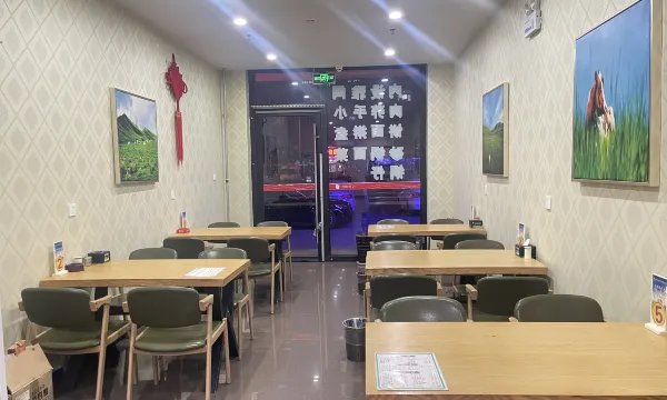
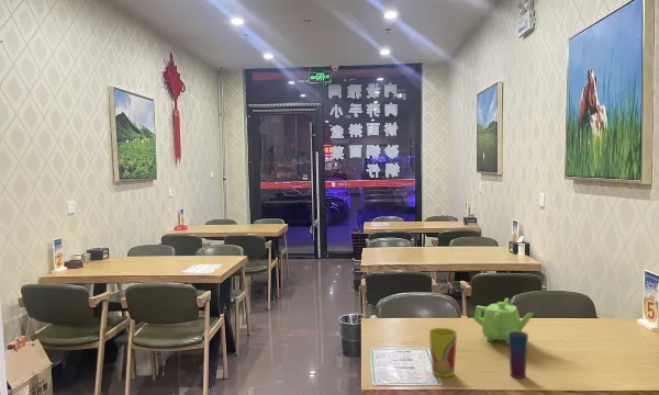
+ teapot (503, 319)
+ cup (443, 352)
+ cup (517, 354)
